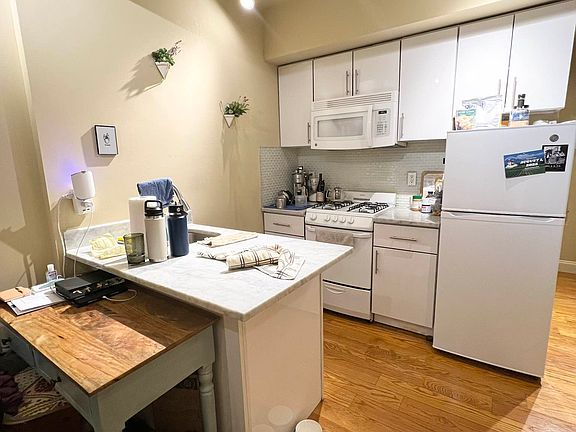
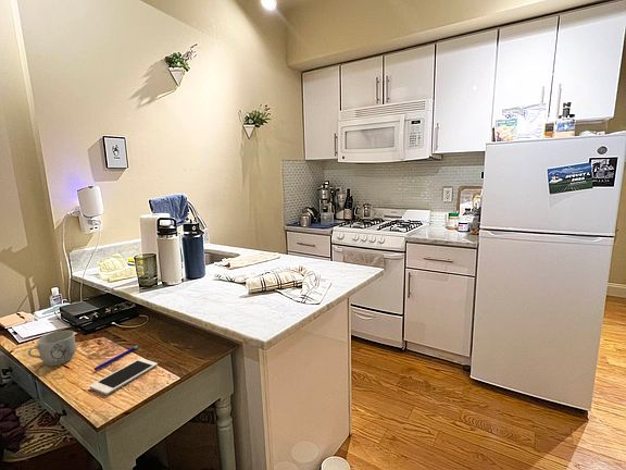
+ mug (52, 349)
+ cell phone (125, 374)
+ pen (117, 357)
